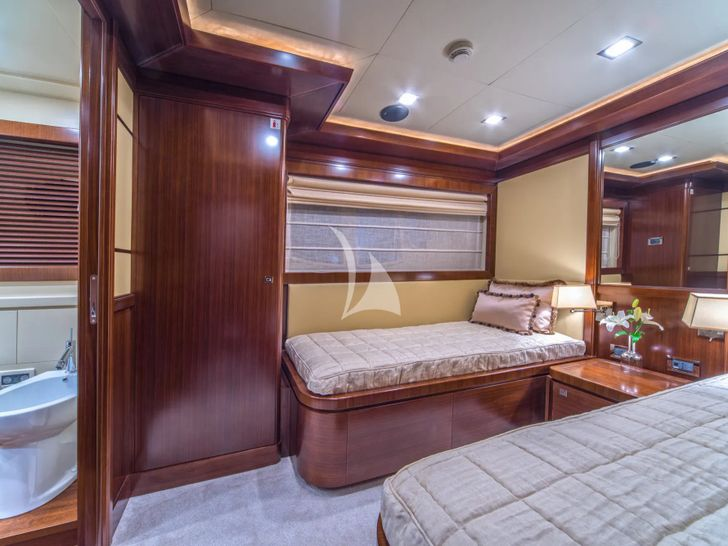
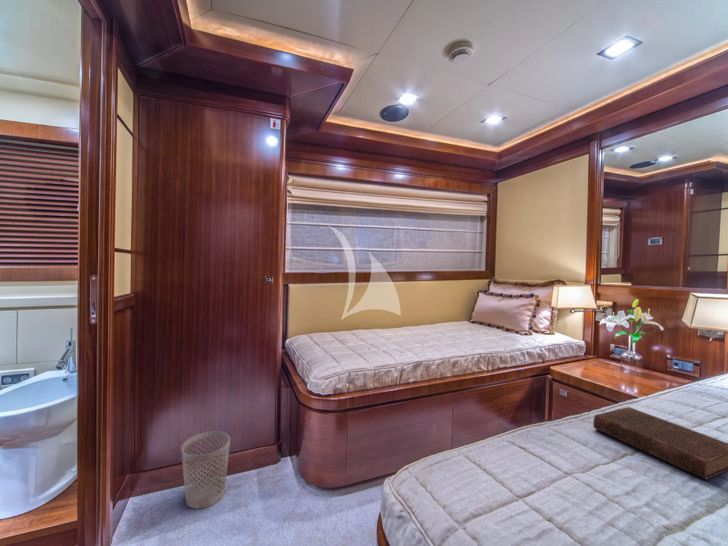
+ wastebasket (205, 469)
+ book (660, 437)
